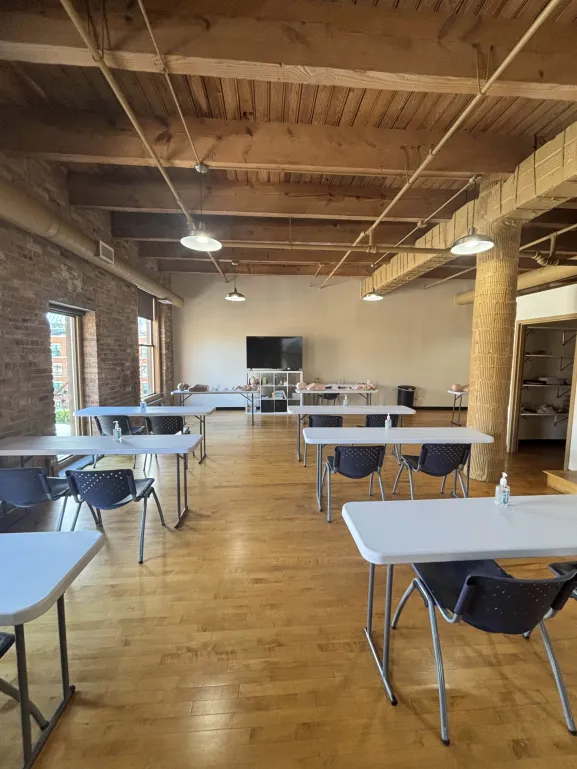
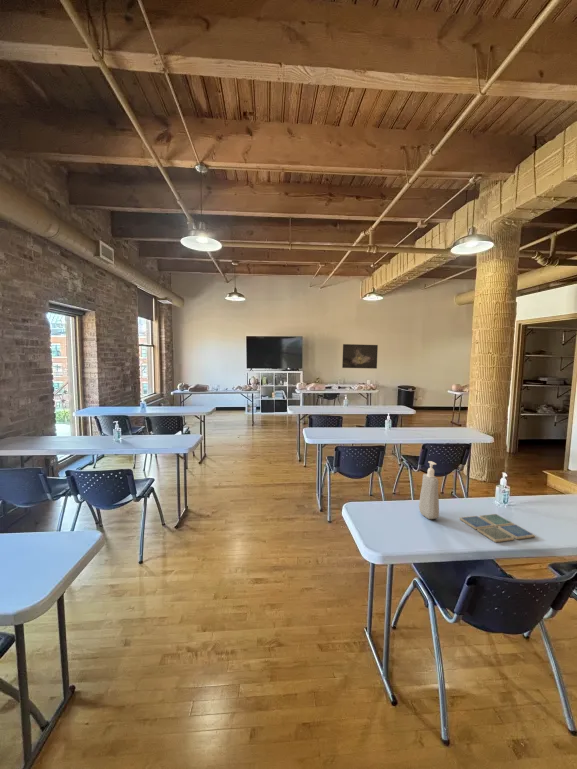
+ soap dispenser (429, 489)
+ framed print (360, 356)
+ drink coaster (495, 526)
